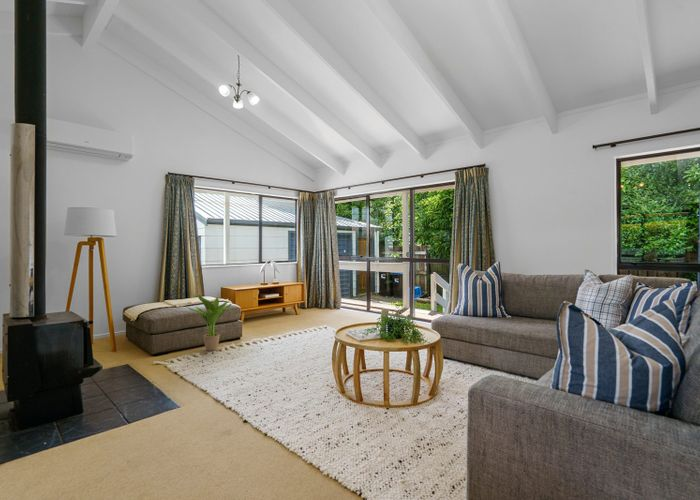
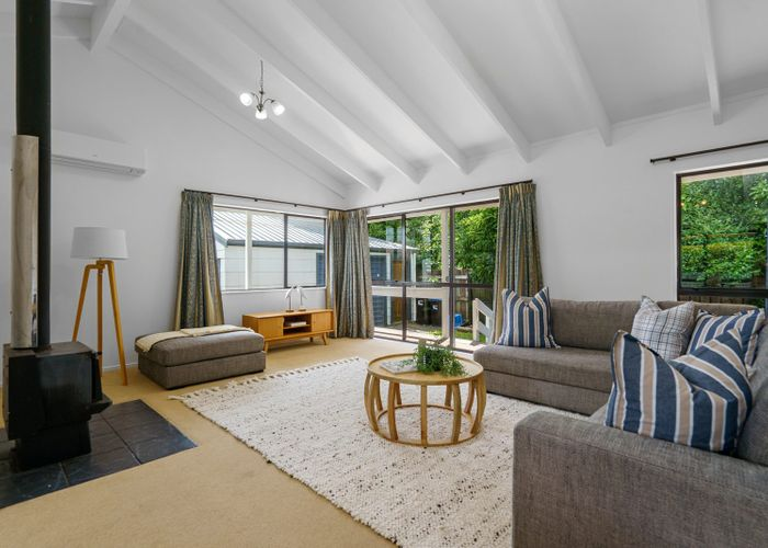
- potted plant (215, 321)
